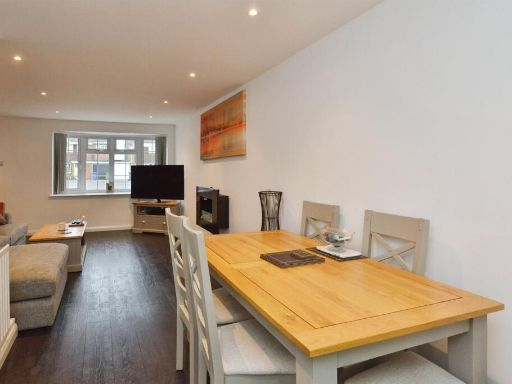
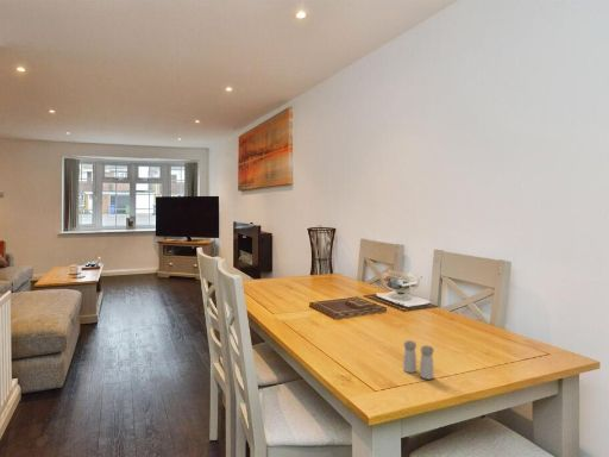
+ salt and pepper shaker (415, 358)
